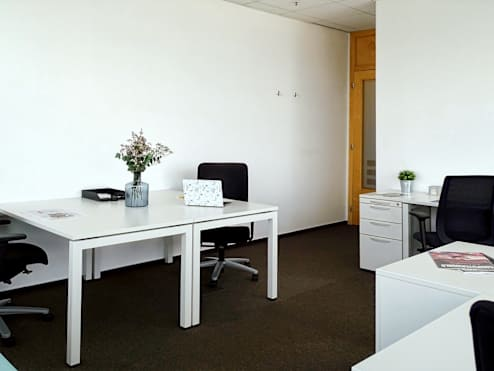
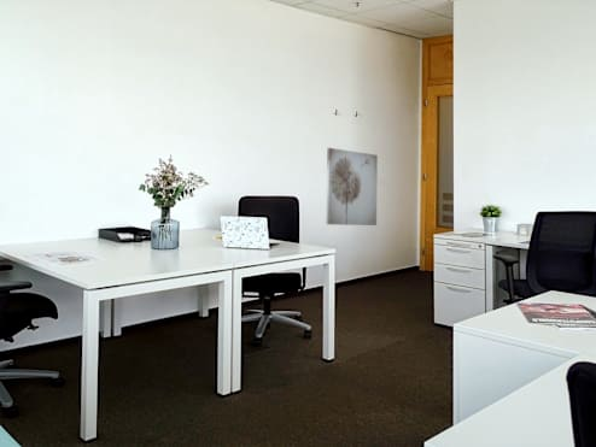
+ wall art (352, 188)
